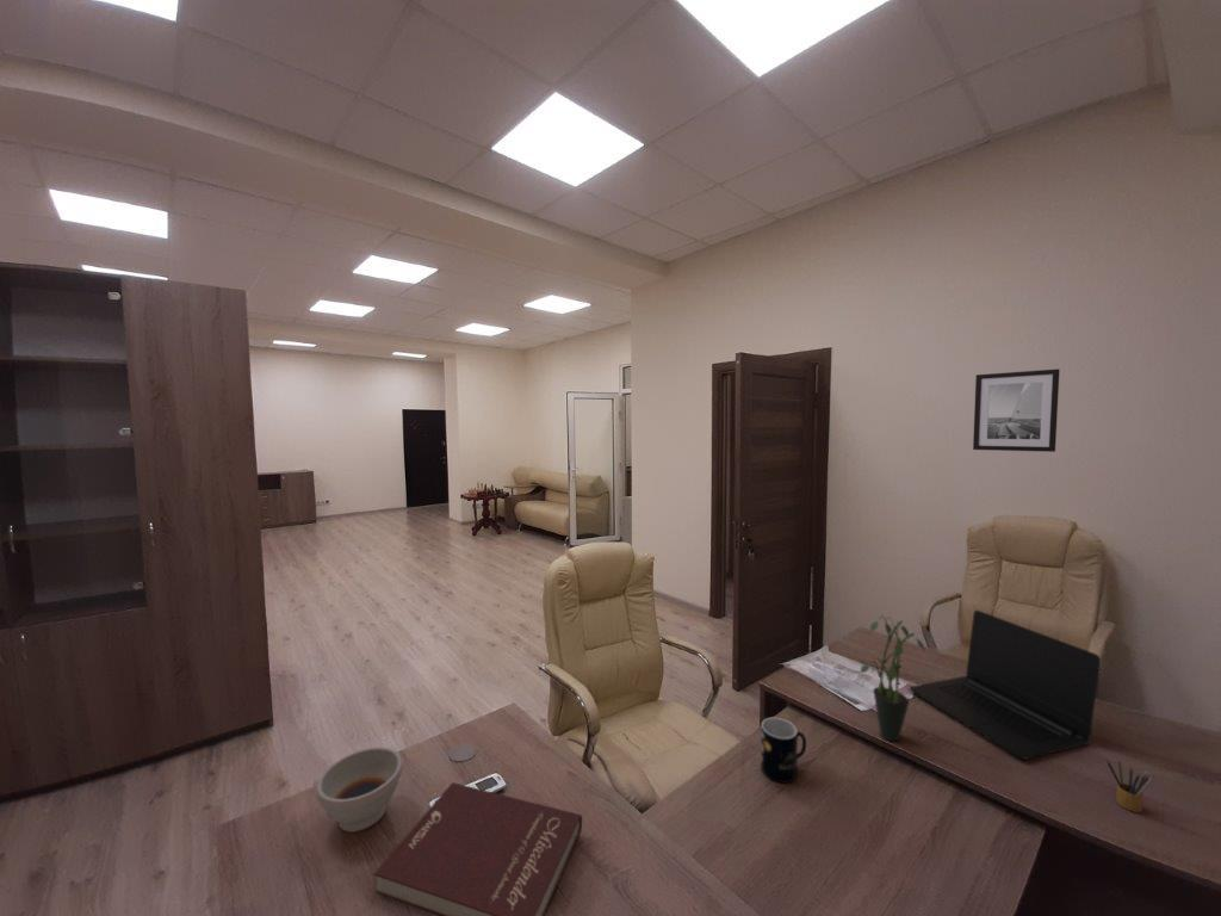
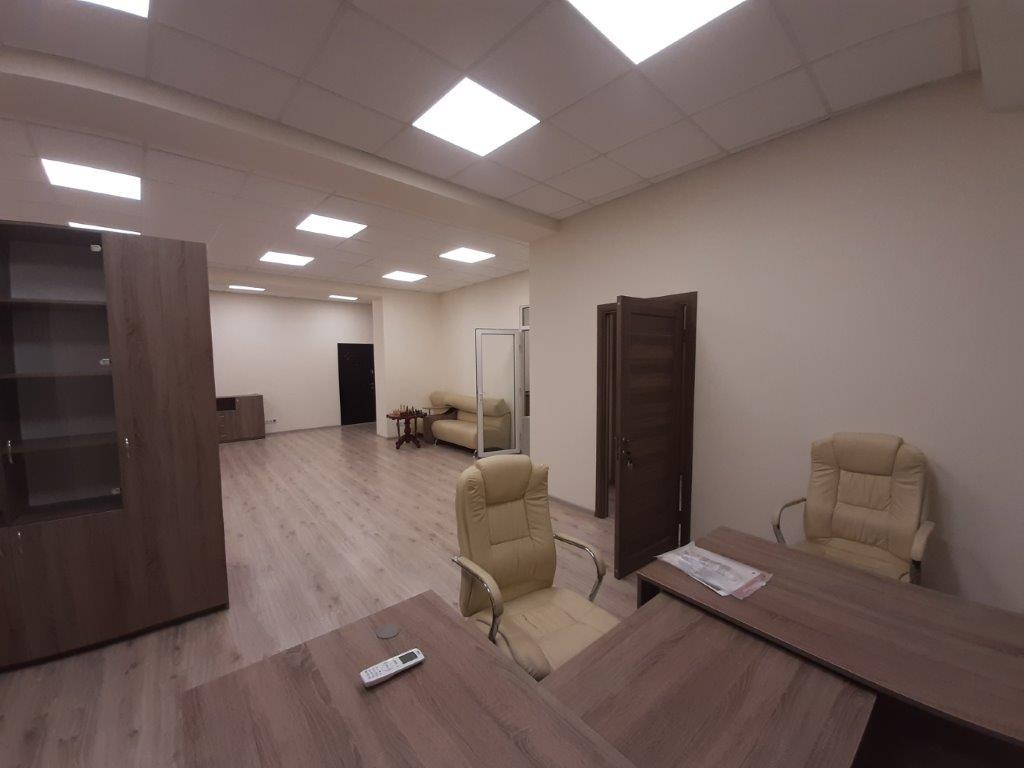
- wall art (1014, 411)
- mug (782, 747)
- potted plant (892, 680)
- book (485, 849)
- pencil box (1128, 785)
- bowl (361, 793)
- laptop (996, 675)
